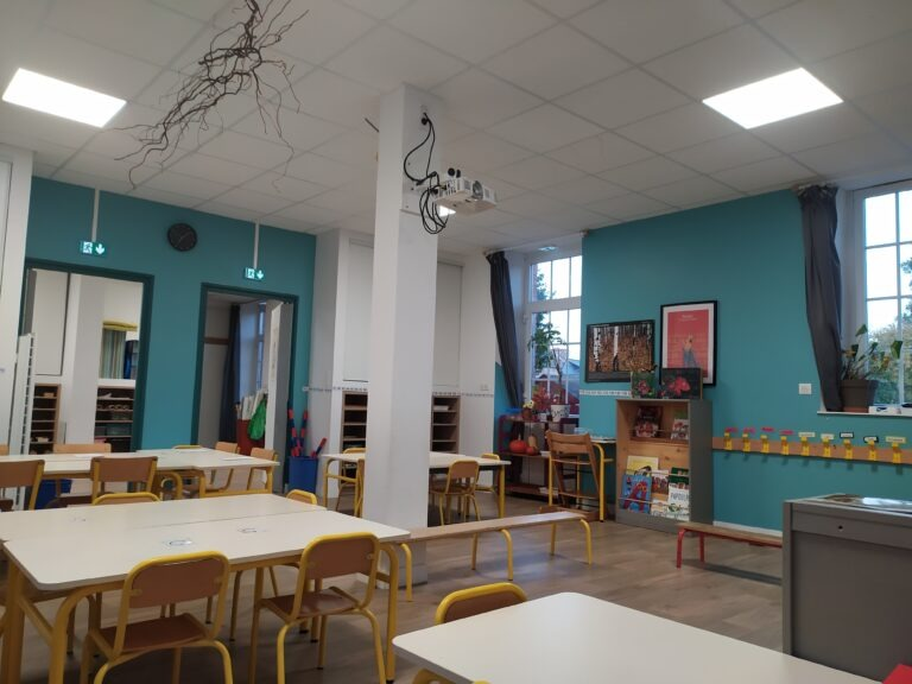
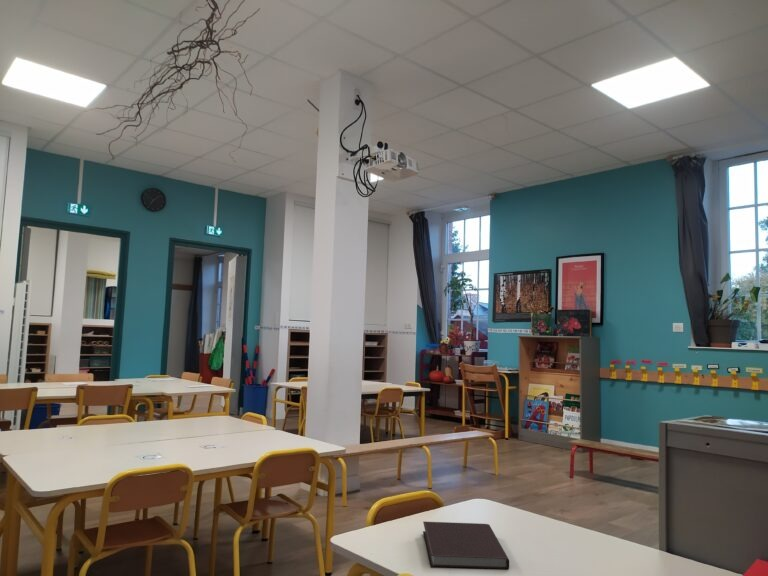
+ notebook (462, 543)
